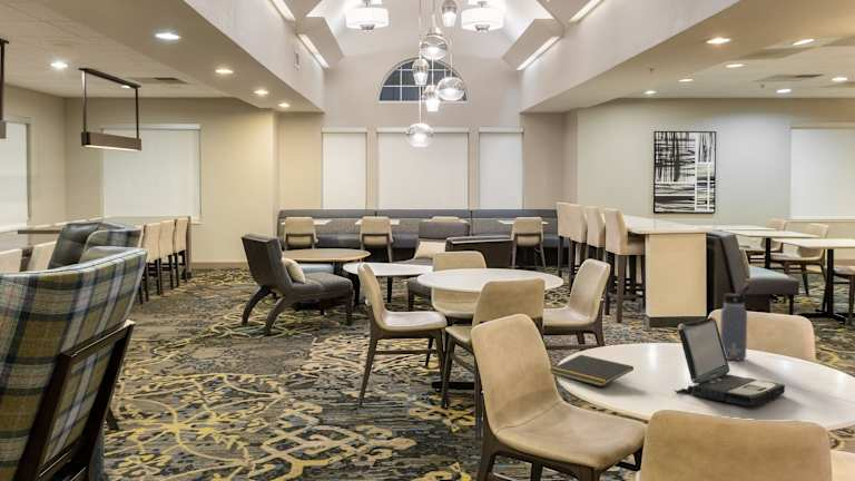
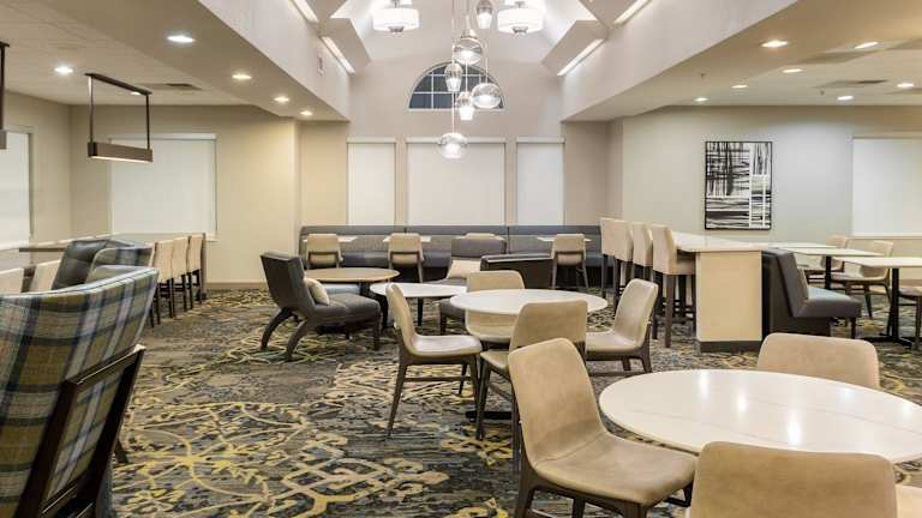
- water bottle (735, 321)
- notepad (590, 370)
- laptop (726, 359)
